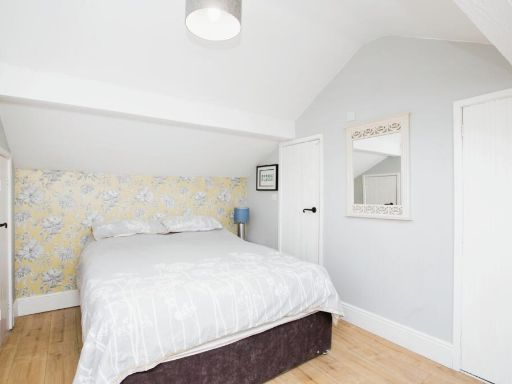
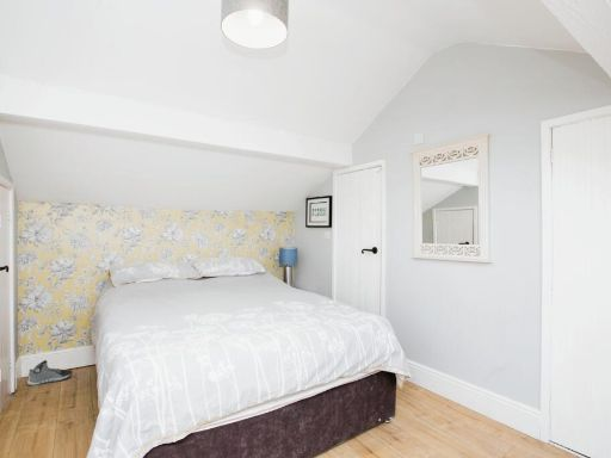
+ sneaker (50, 370)
